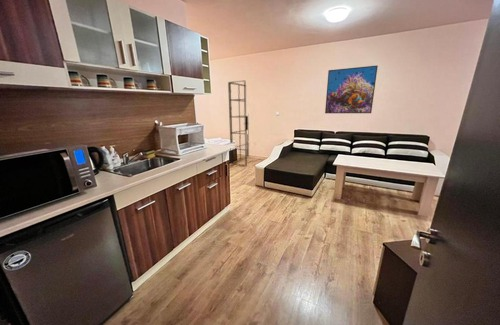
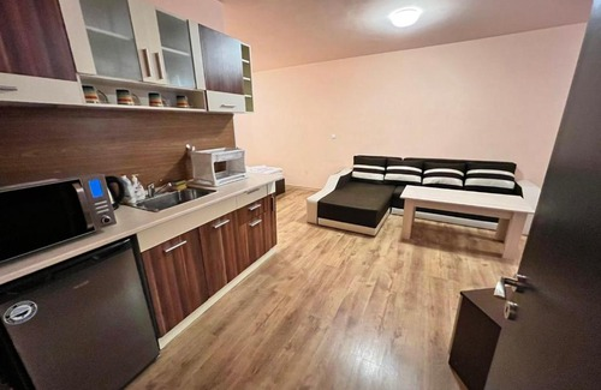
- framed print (349, 91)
- shelving unit (245, 124)
